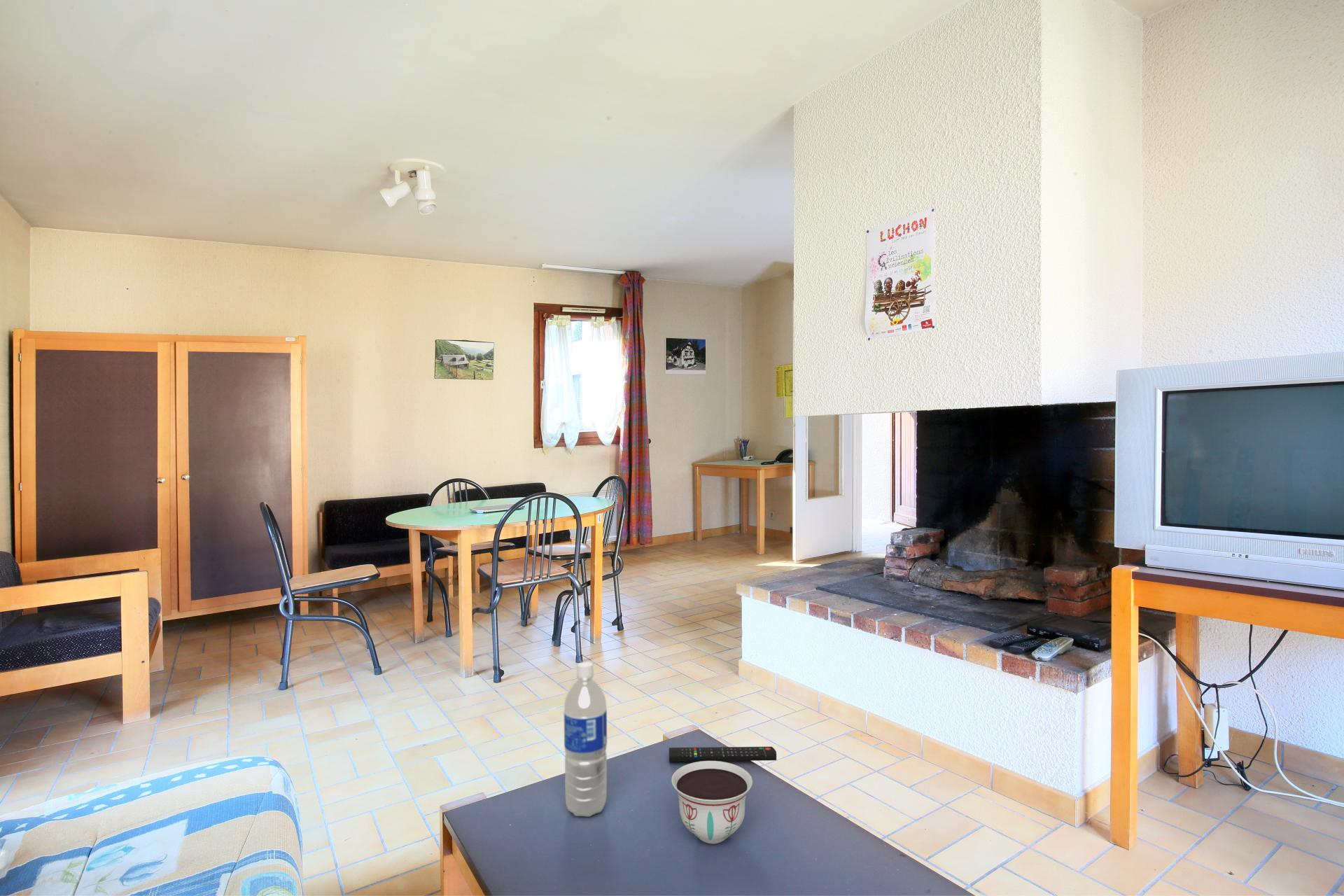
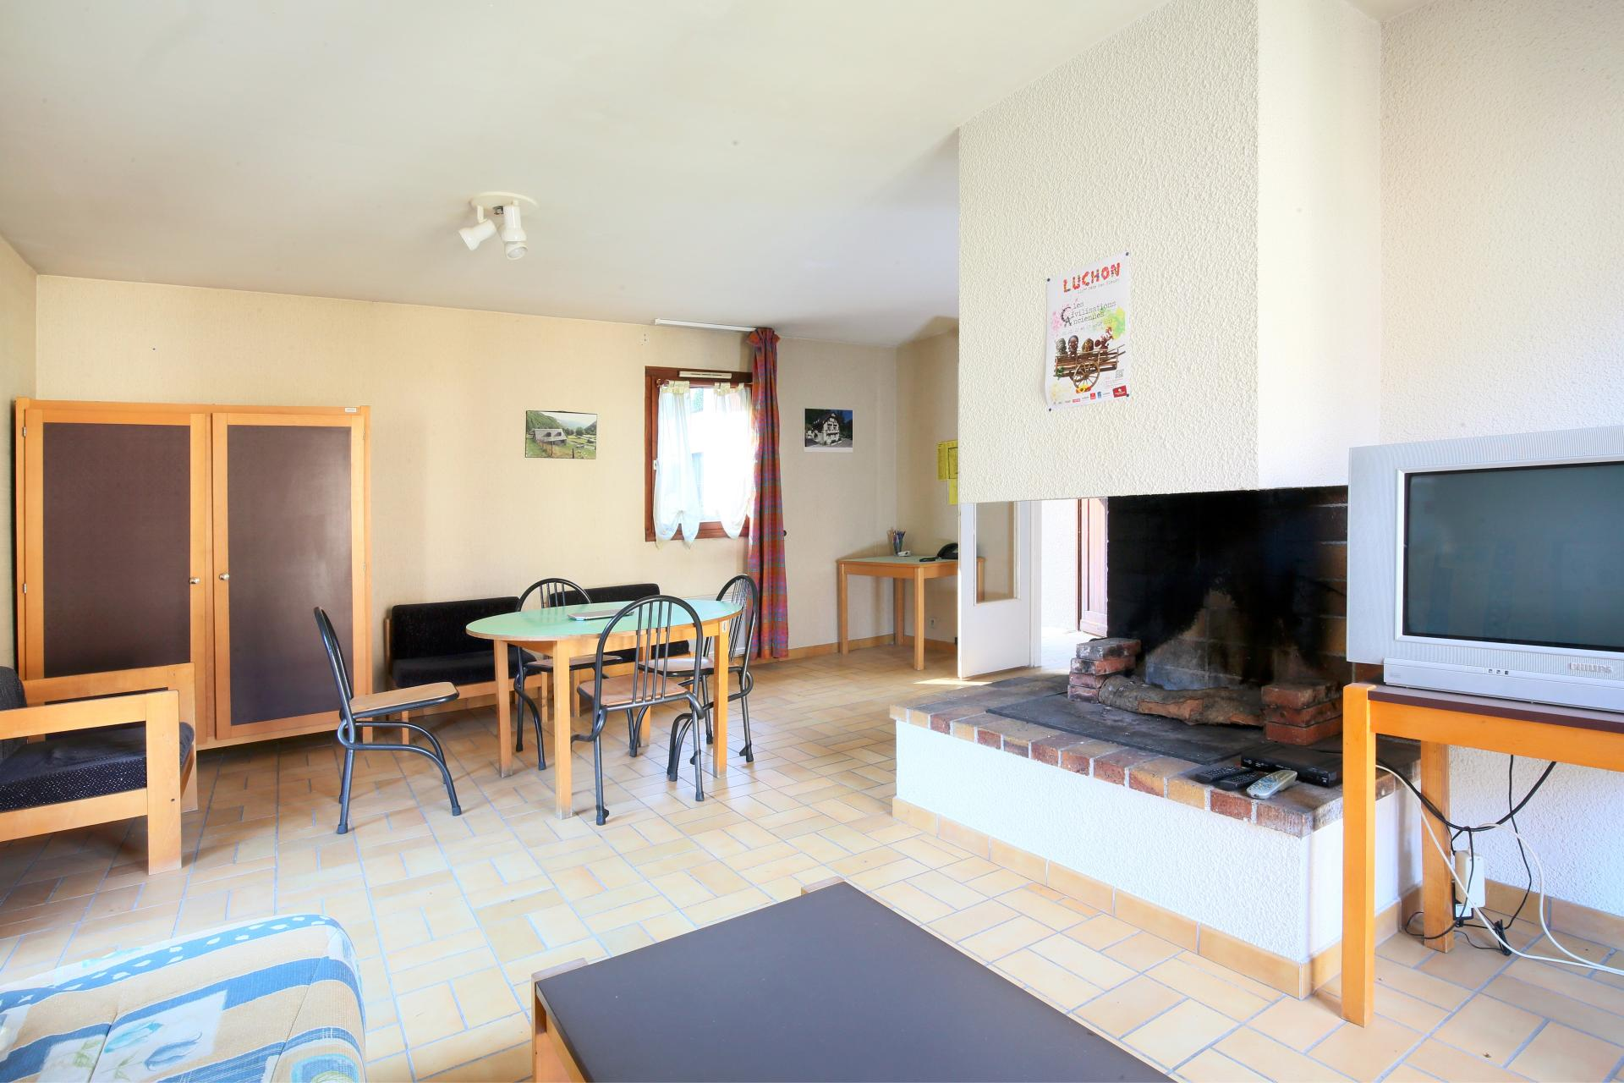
- water bottle (585, 736)
- bowl (712, 806)
- remote control (722, 755)
